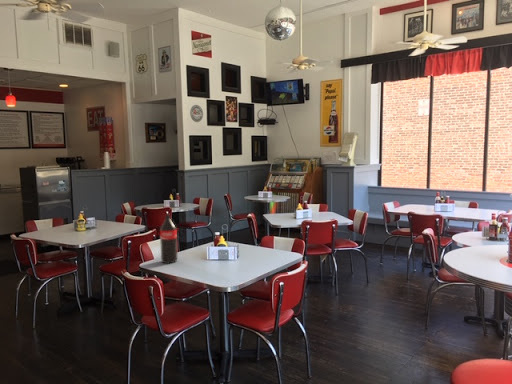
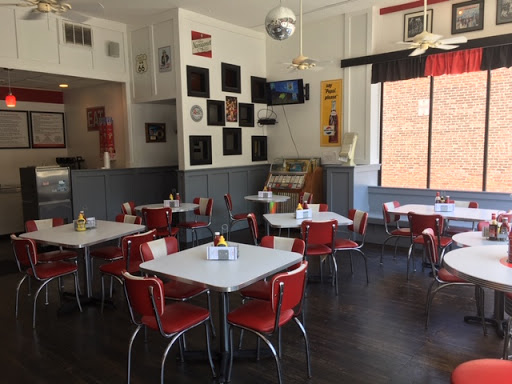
- soda bottle (168, 237)
